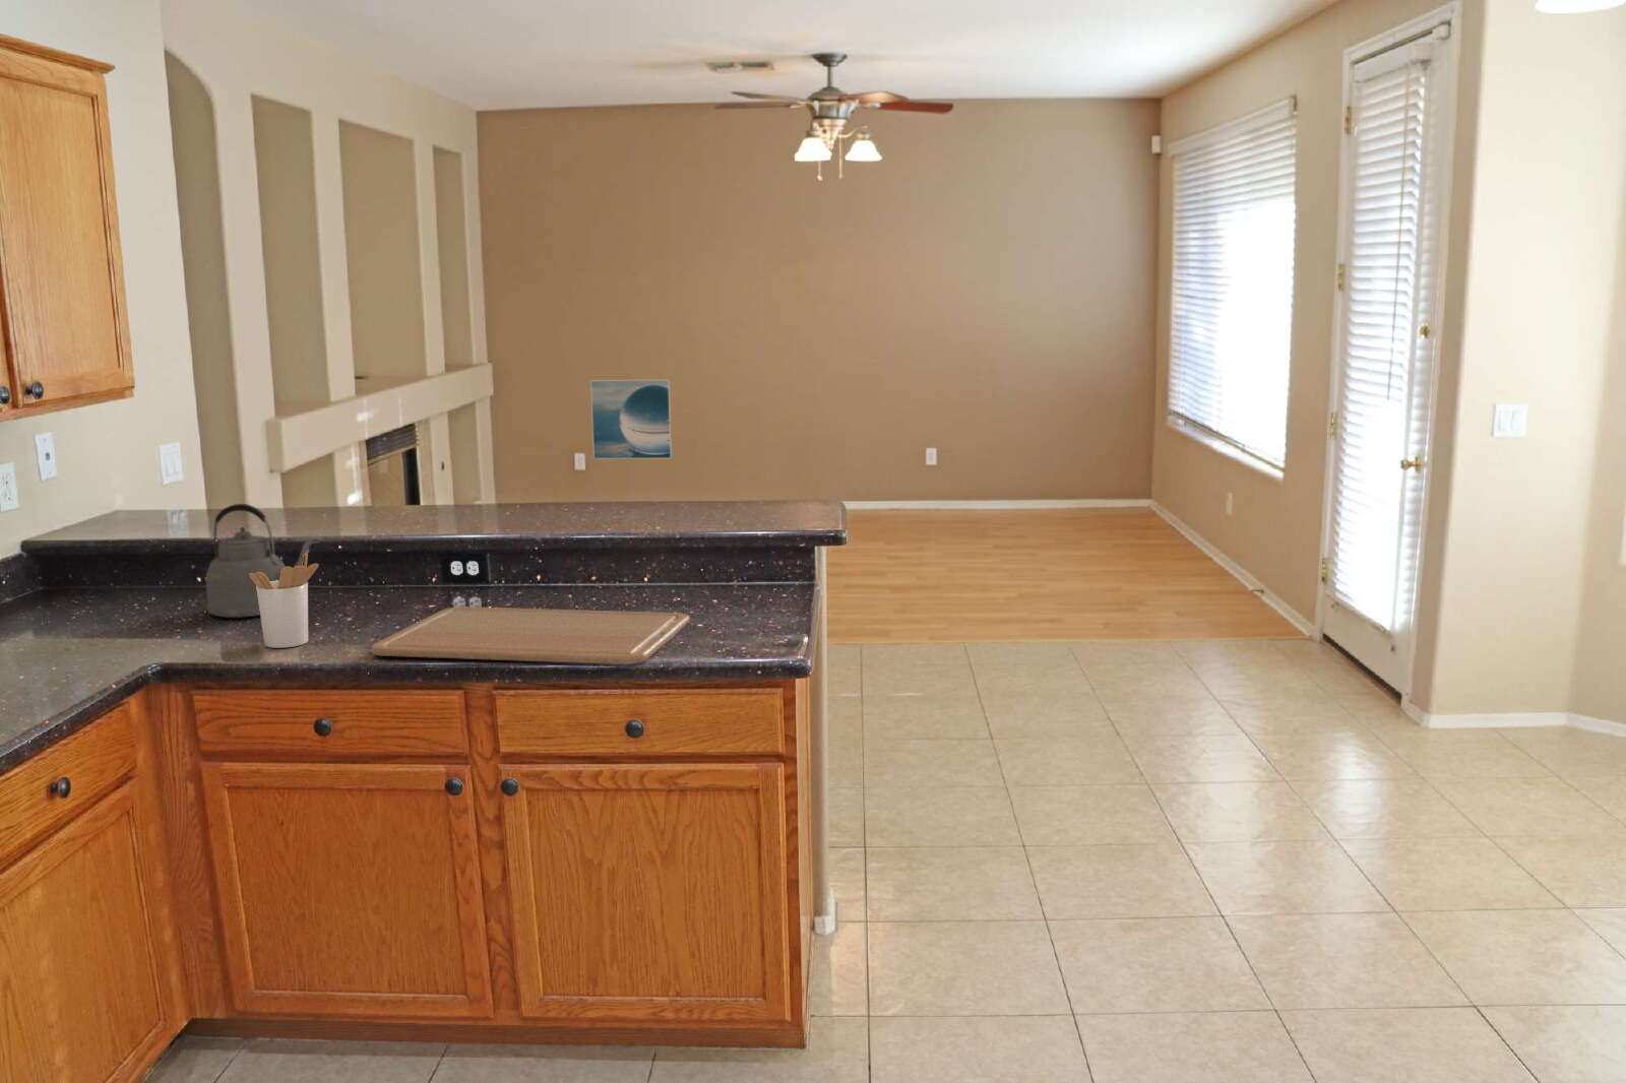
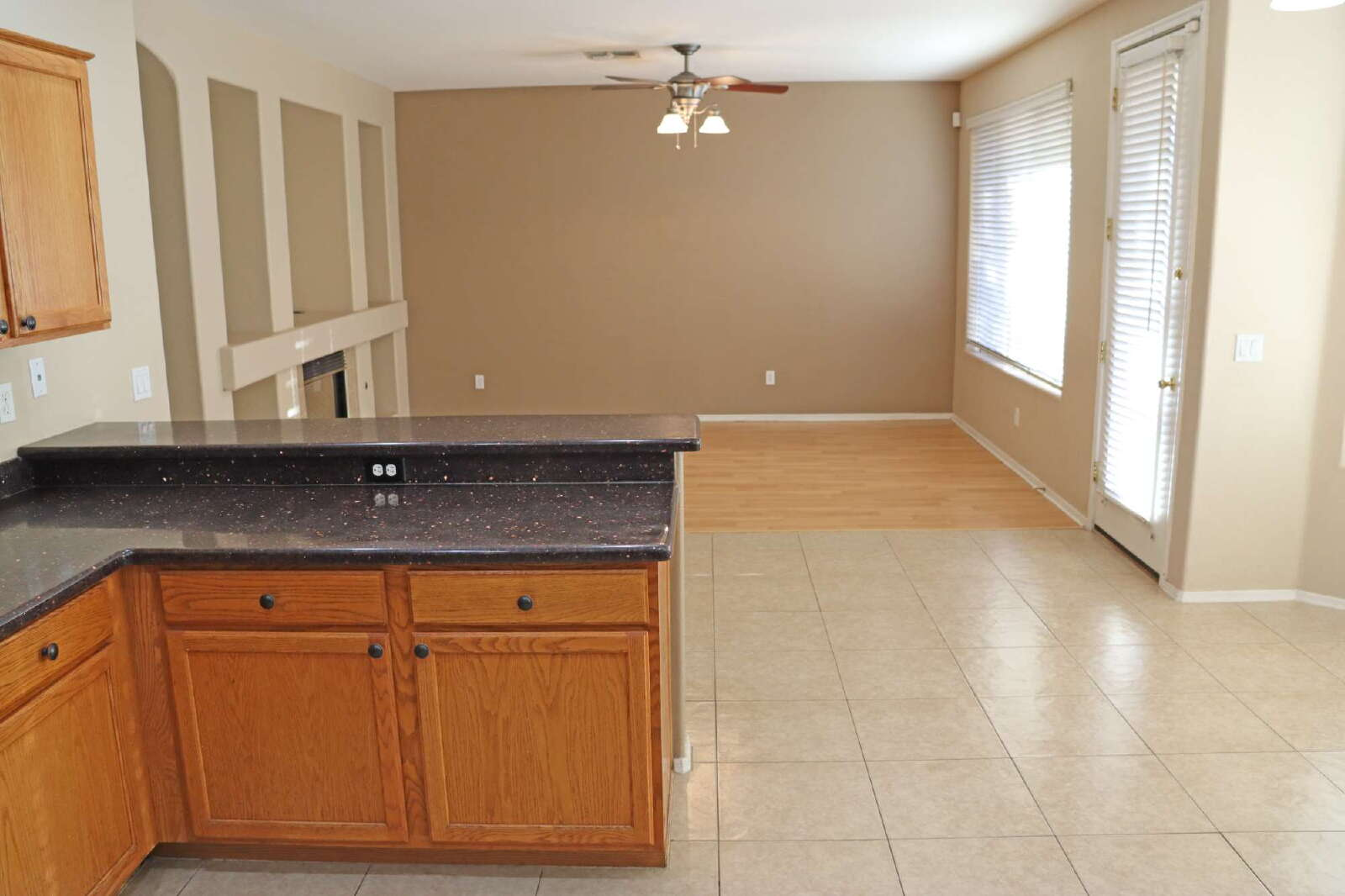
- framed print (631, 418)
- chopping board (537, 633)
- utensil holder (289, 601)
- kettle (264, 557)
